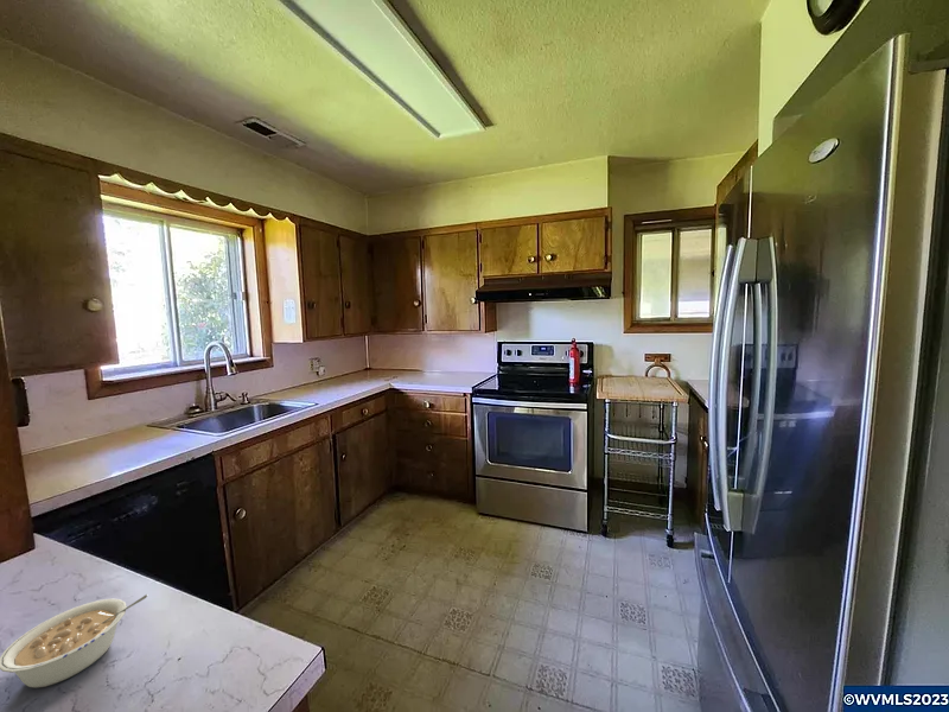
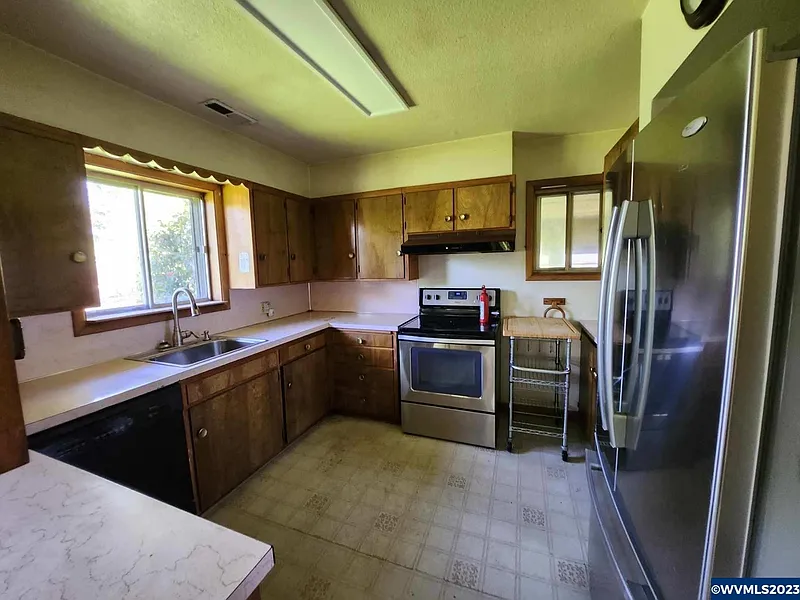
- legume (74, 638)
